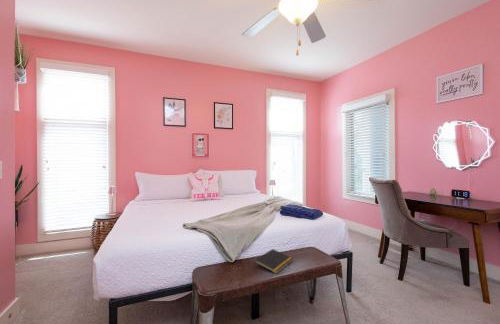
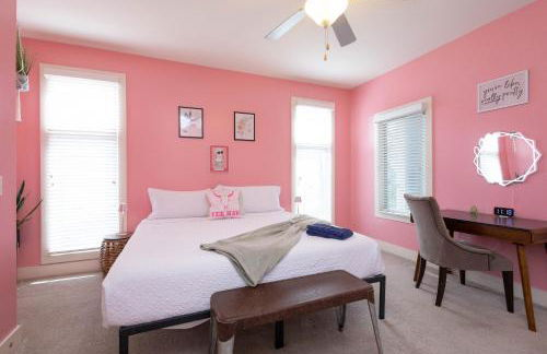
- notepad (274, 260)
